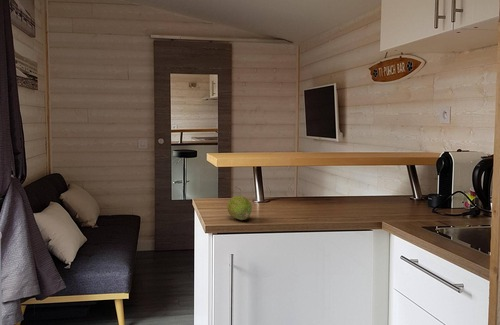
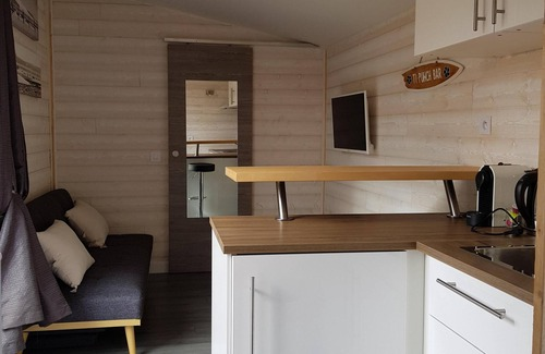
- fruit (240, 207)
